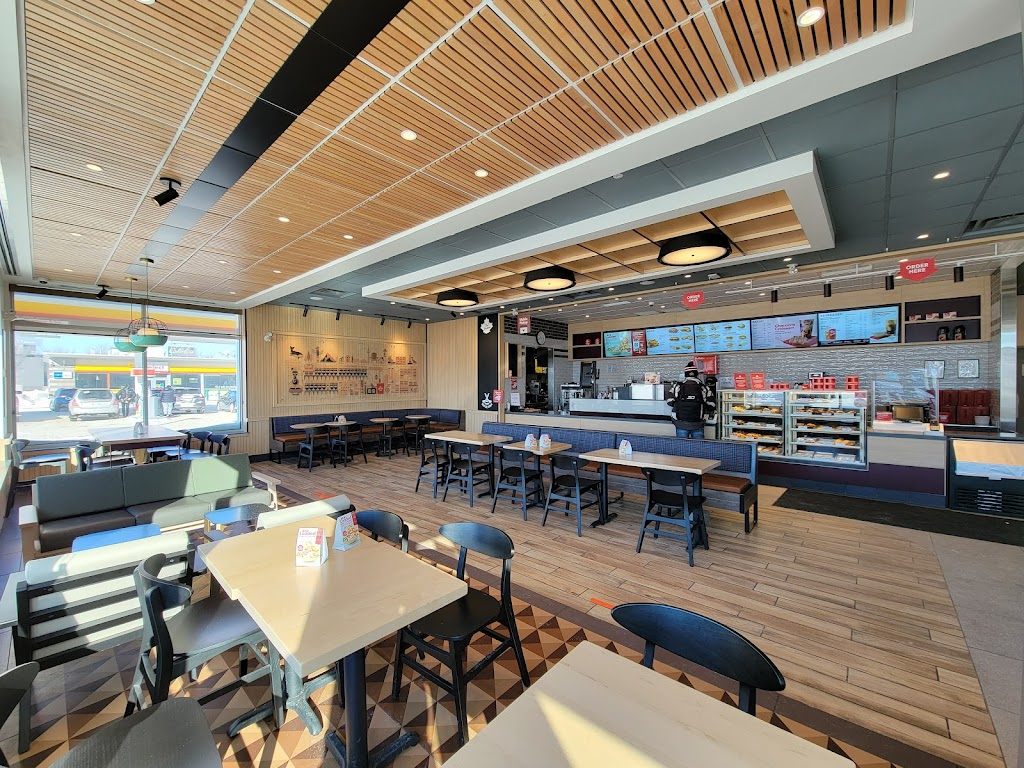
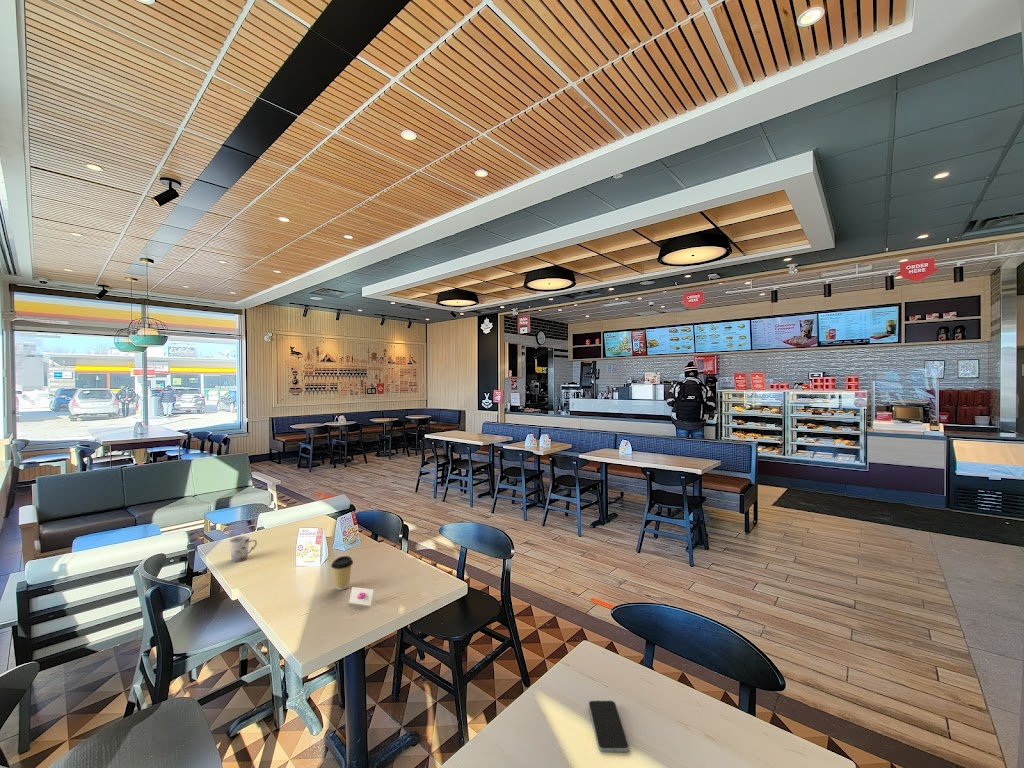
+ coffee cup (342, 573)
+ smartphone (607, 724)
+ cup (243, 548)
+ donut (356, 599)
